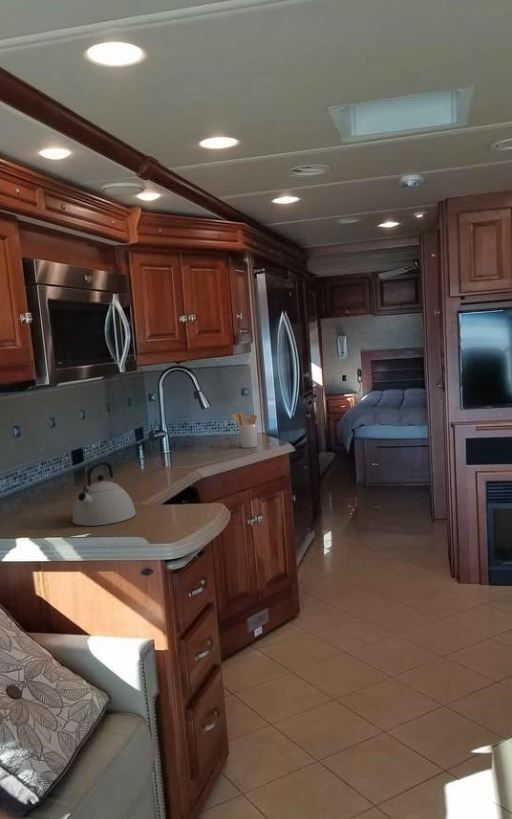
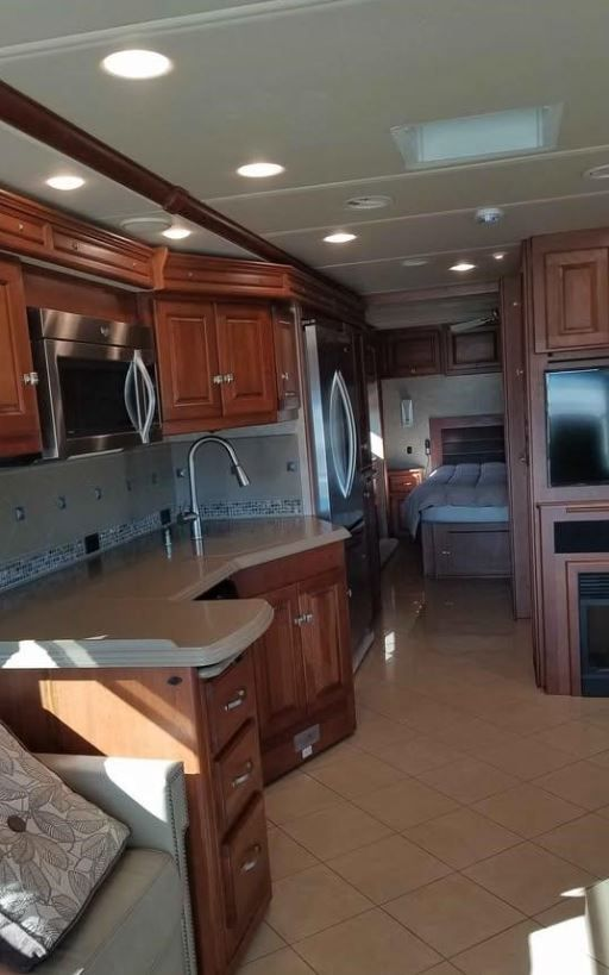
- kettle (100, 490)
- utensil holder (245, 429)
